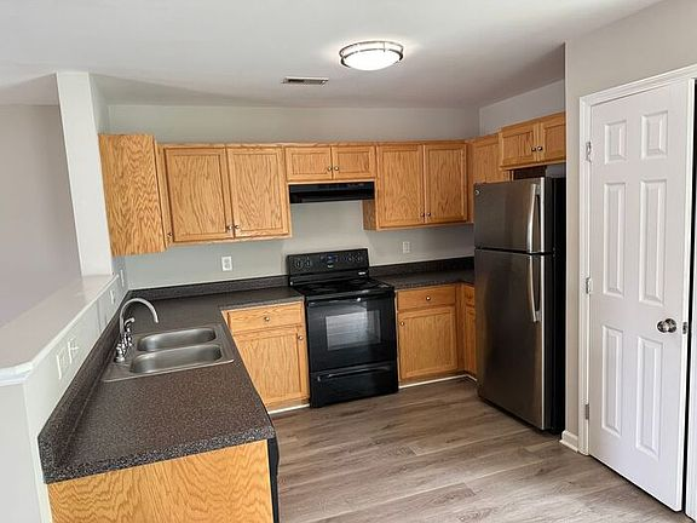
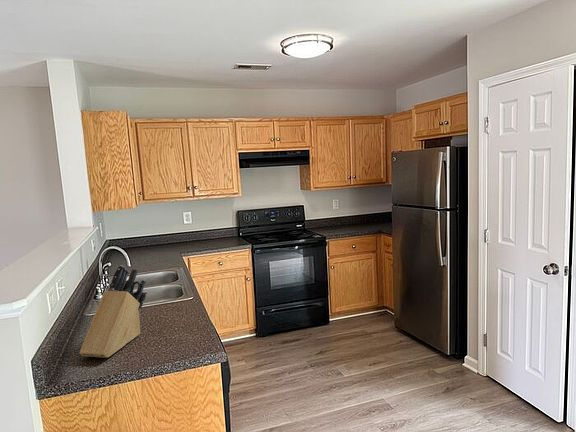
+ knife block (115, 306)
